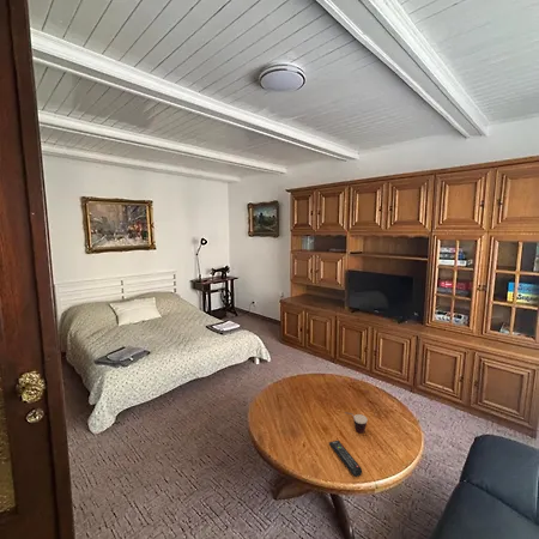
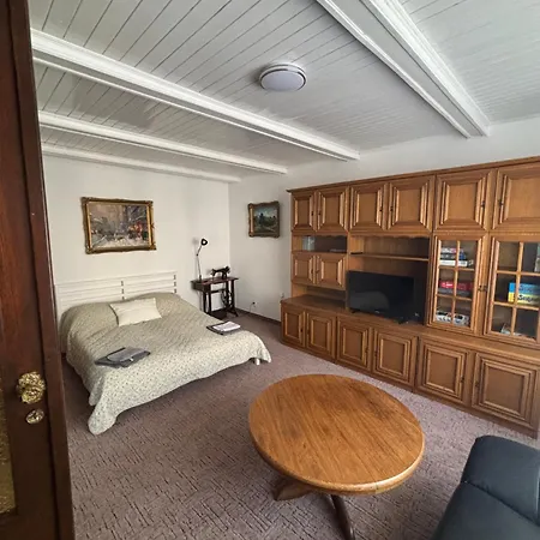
- cup (355, 420)
- remote control (344, 455)
